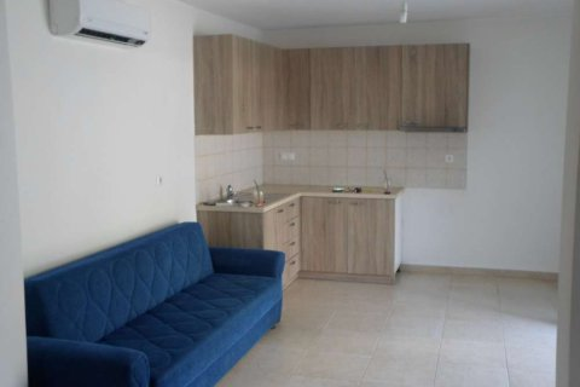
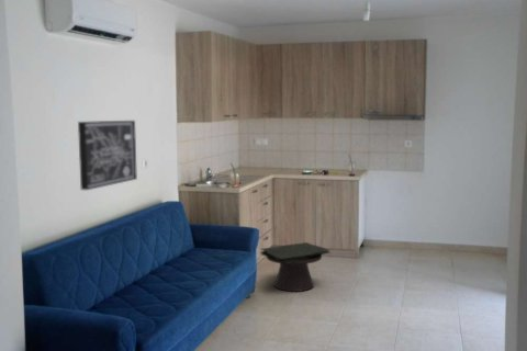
+ side table (294, 267)
+ wall art (110, 152)
